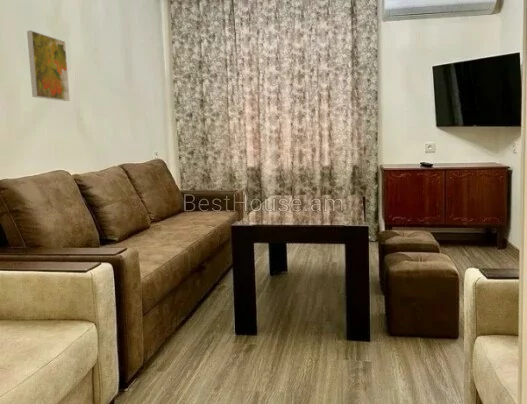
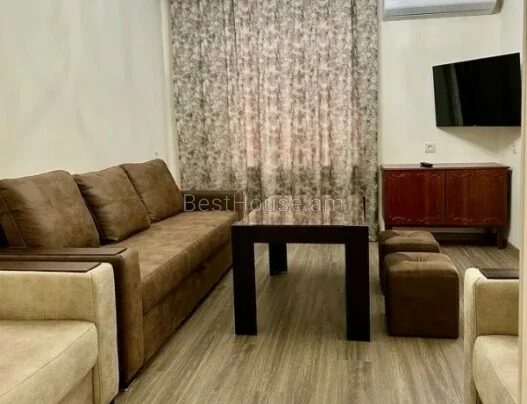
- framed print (49, 67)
